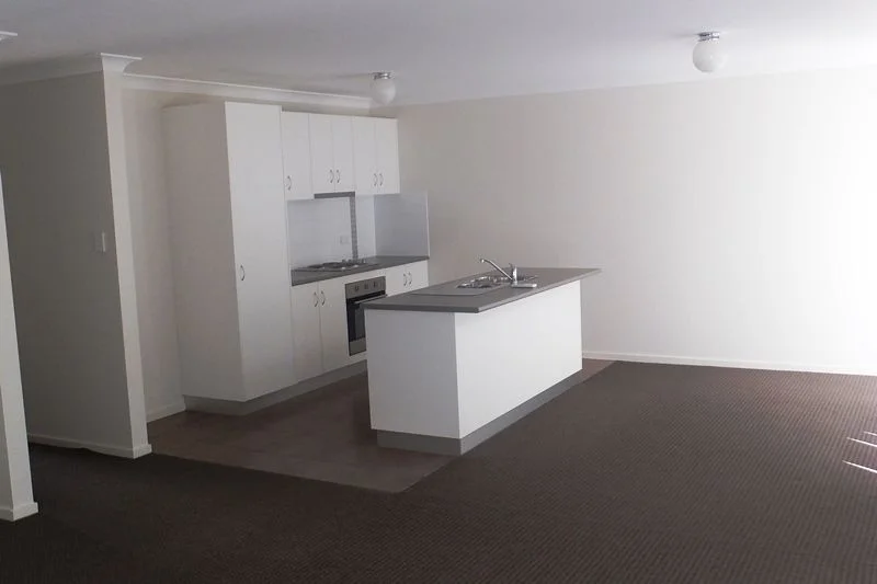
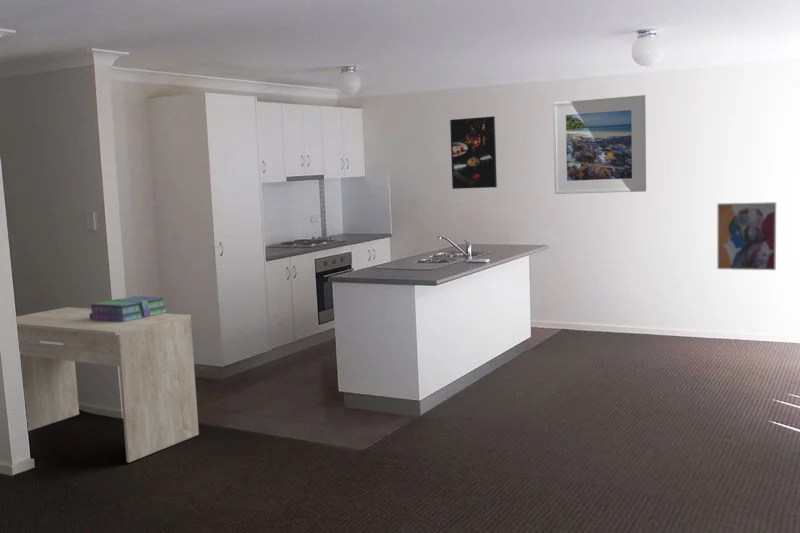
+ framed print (598, 146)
+ wall art (746, 236)
+ desk (94, 363)
+ stack of books (128, 307)
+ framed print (473, 153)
